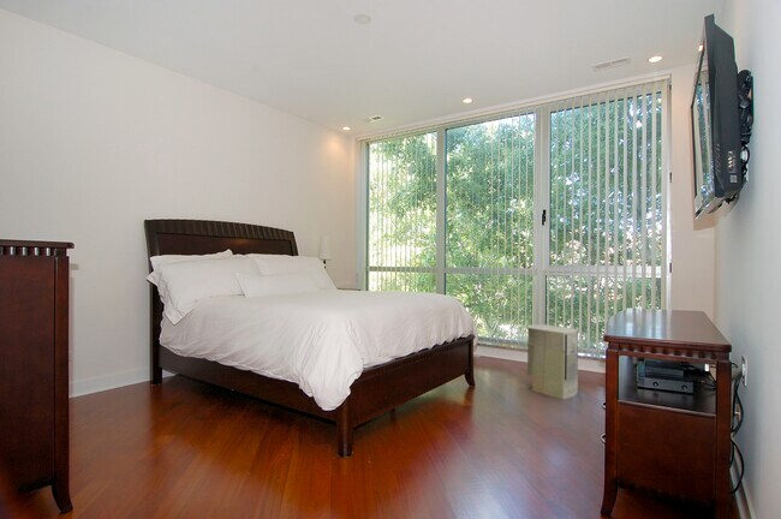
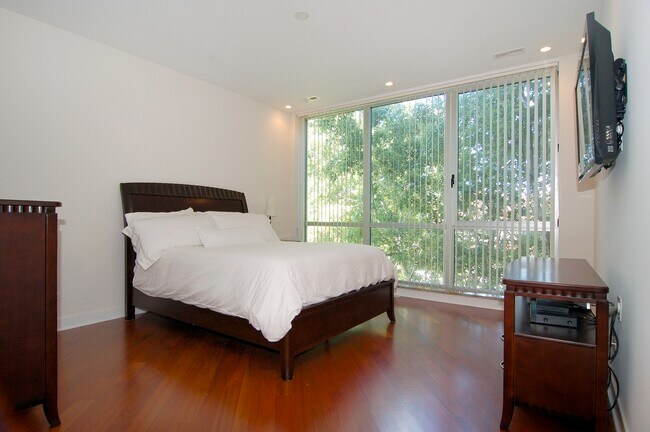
- air purifier (552, 359)
